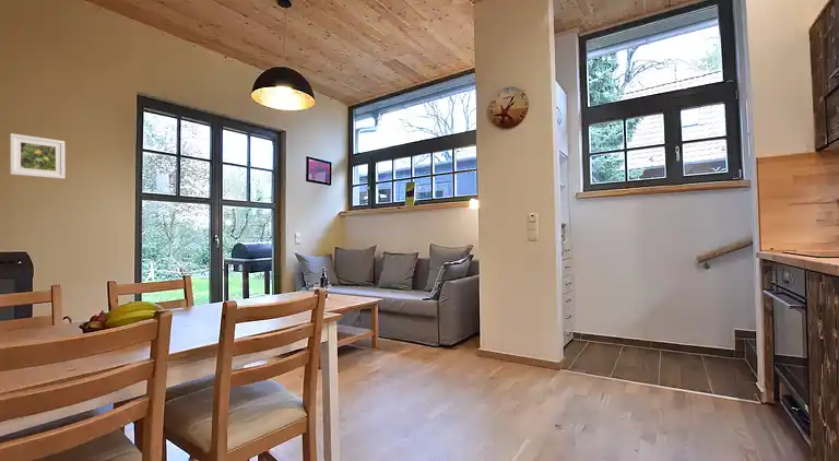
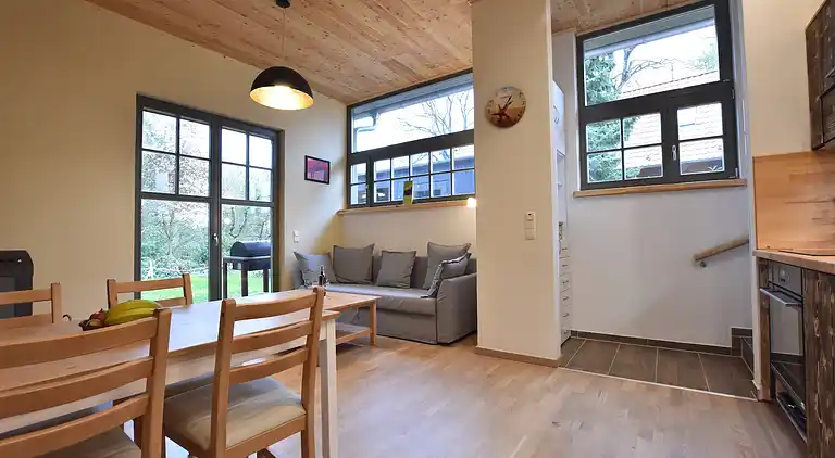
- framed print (38, 156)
